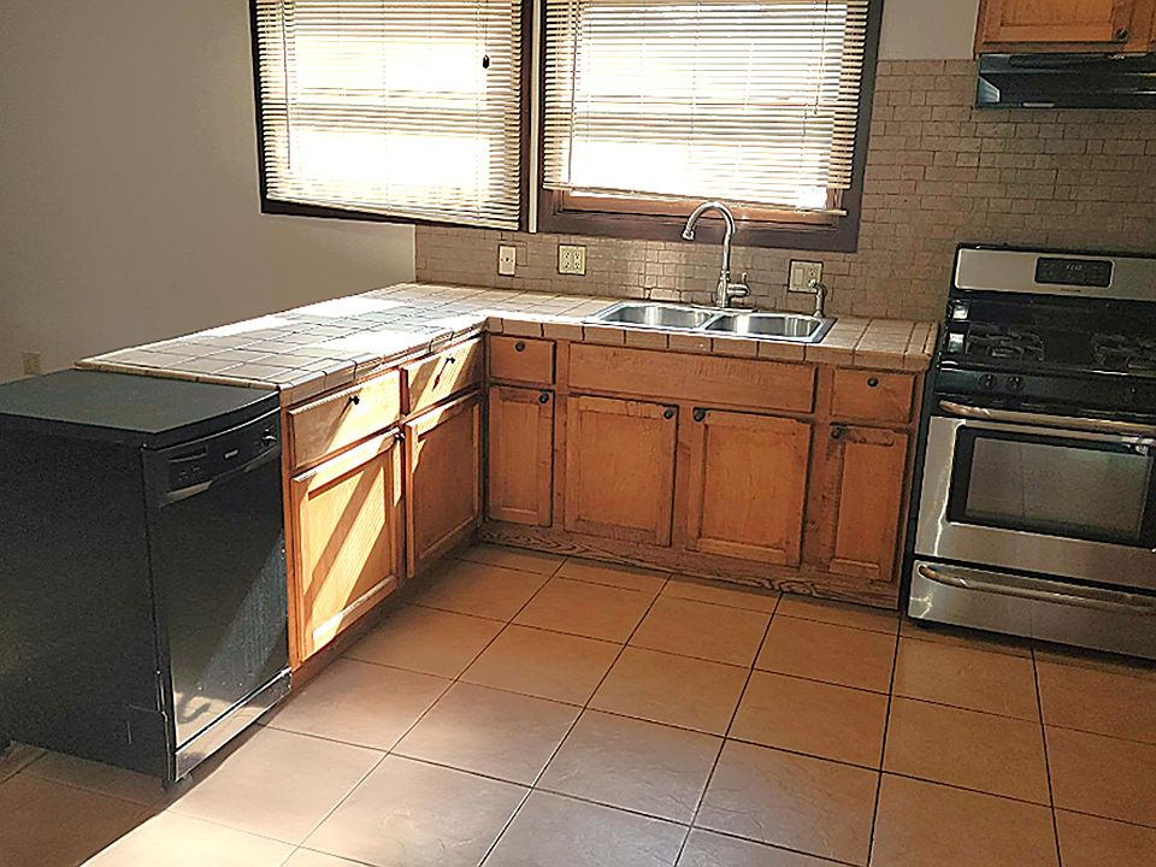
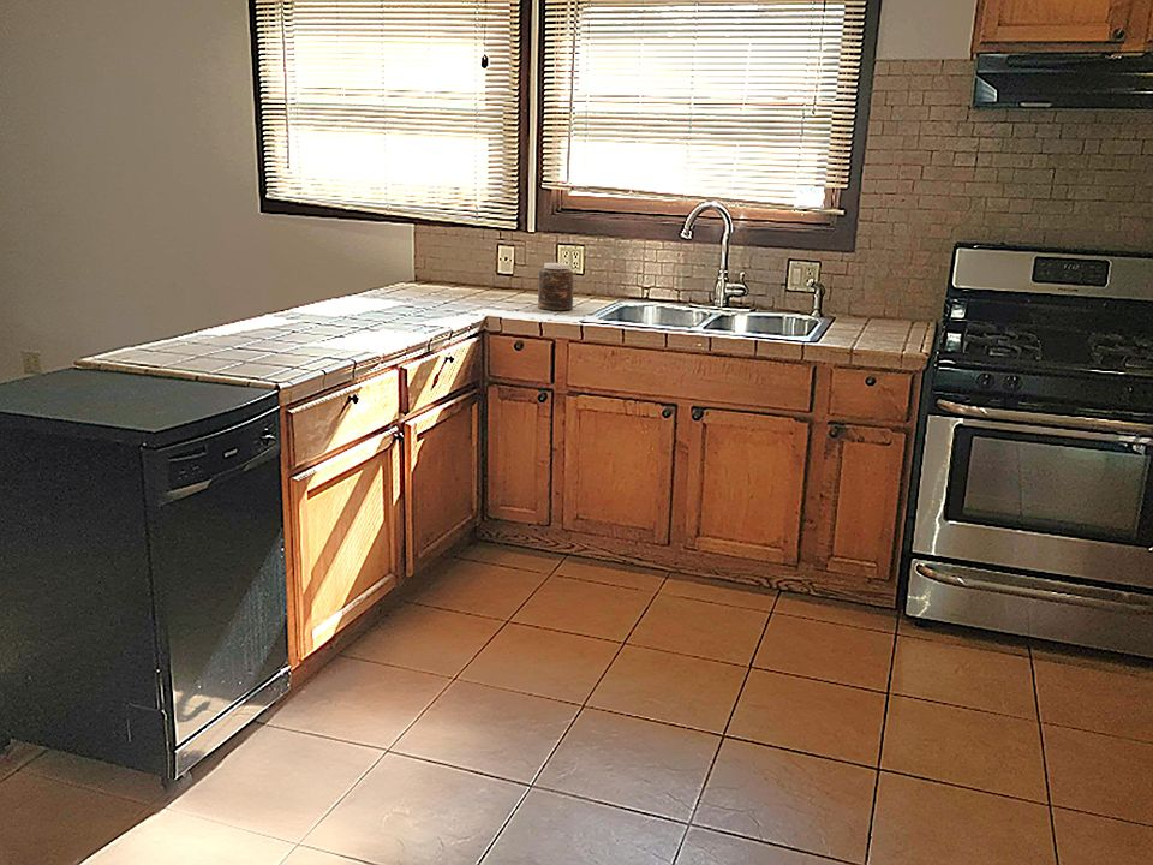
+ jar (555, 286)
